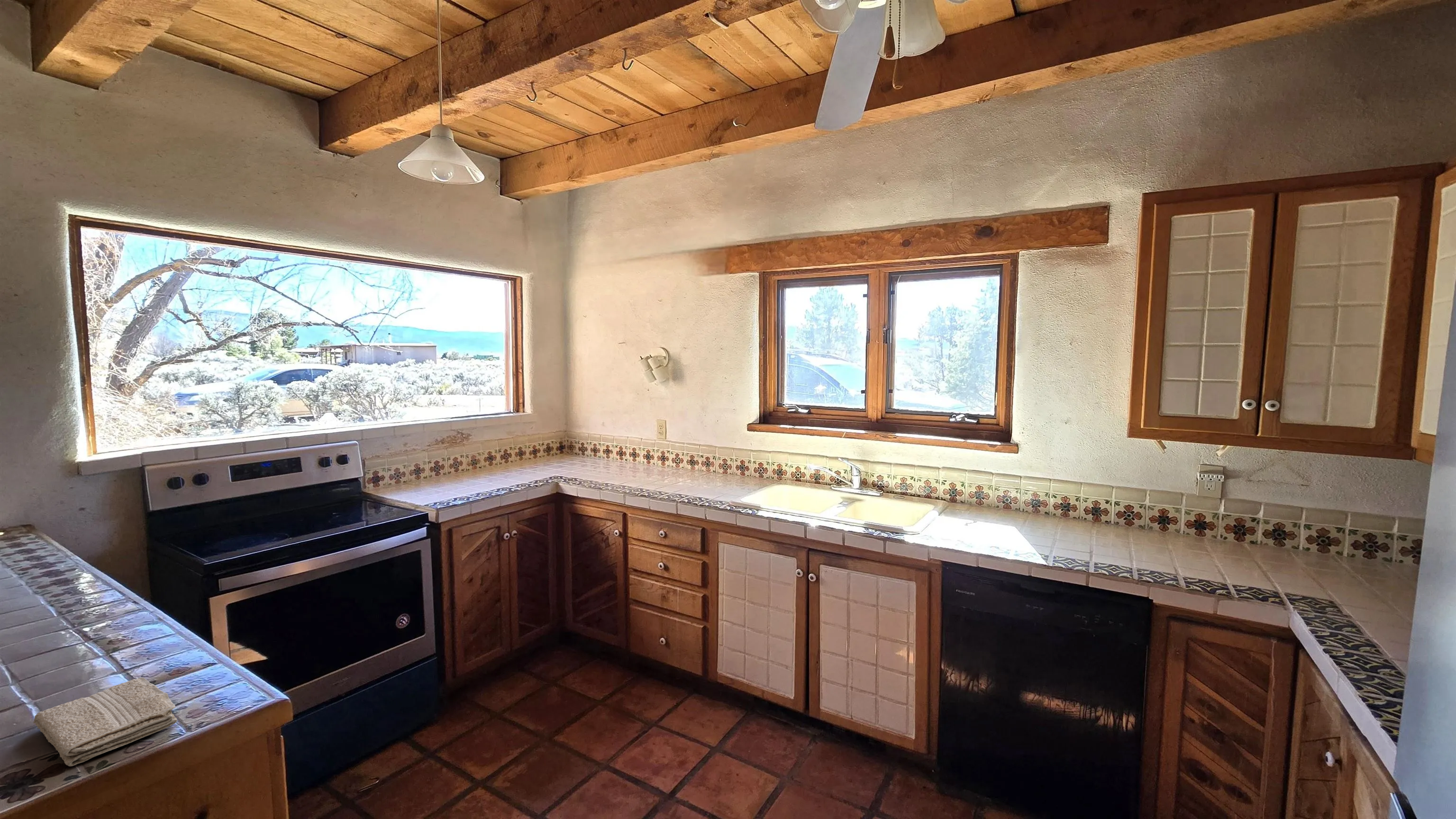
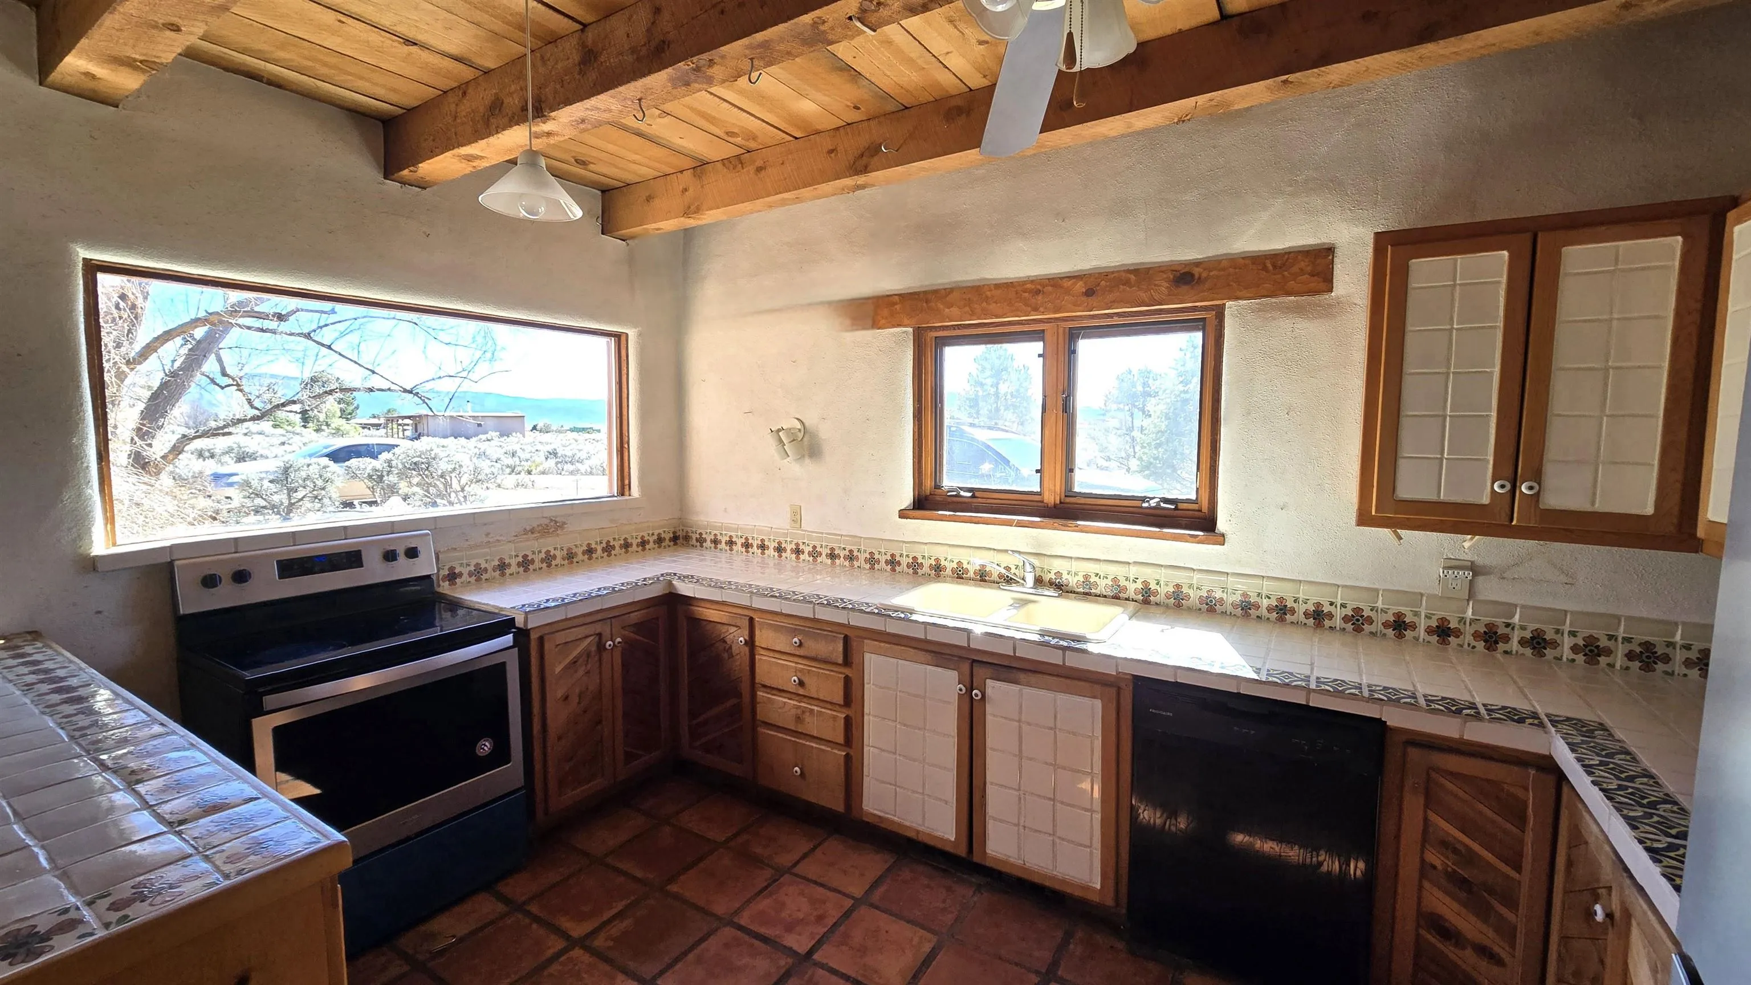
- washcloth (107, 716)
